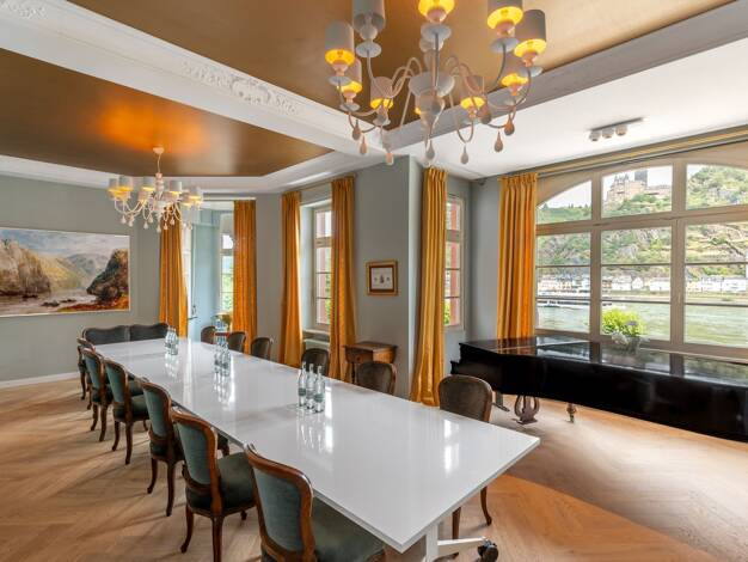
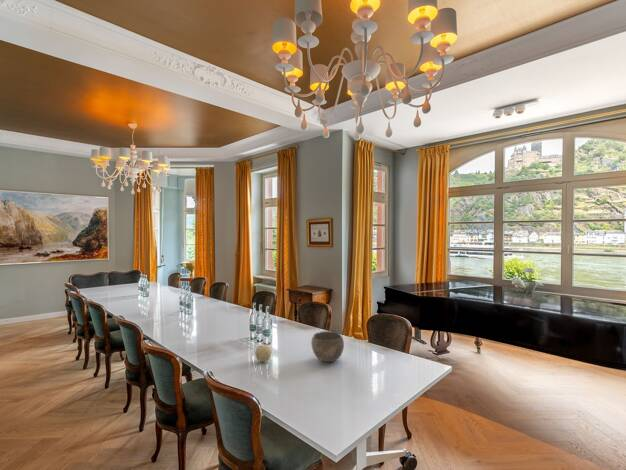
+ fruit (263, 352)
+ bowl (327, 347)
